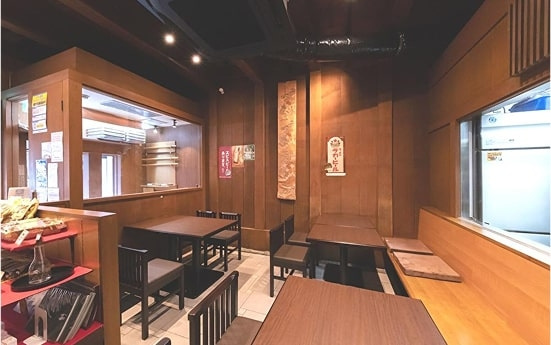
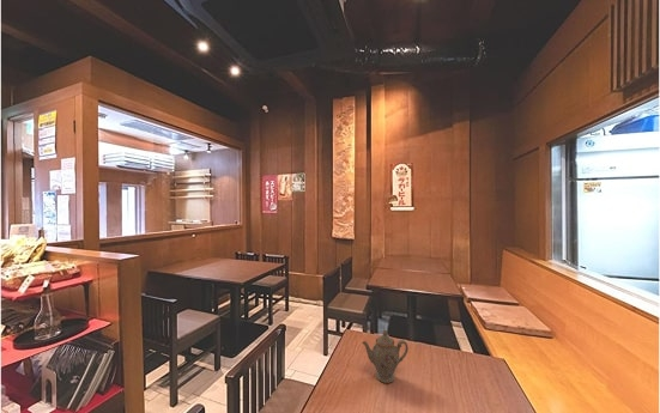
+ chinaware (385, 353)
